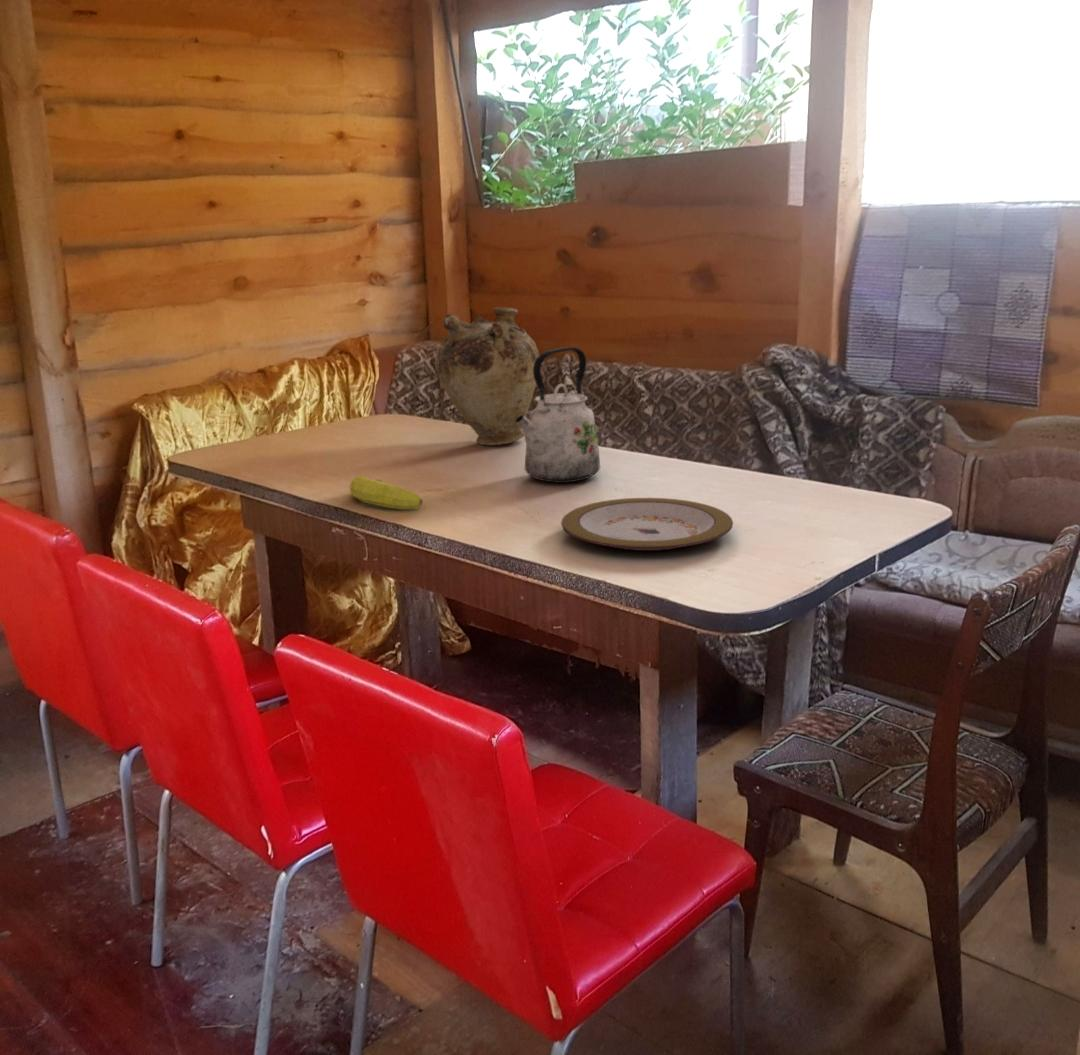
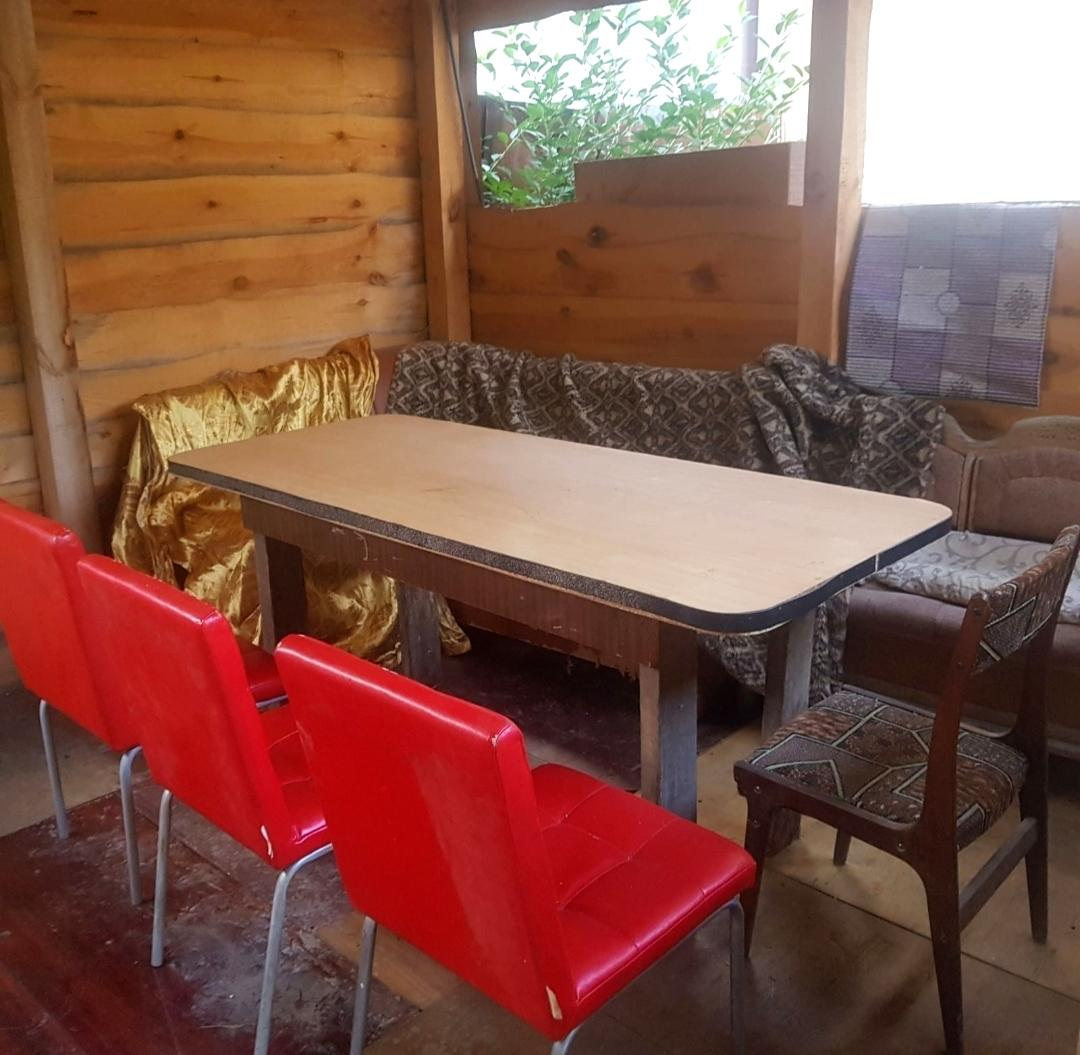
- plate (646, 527)
- fruit (390, 487)
- kettle (551, 416)
- vase (487, 376)
